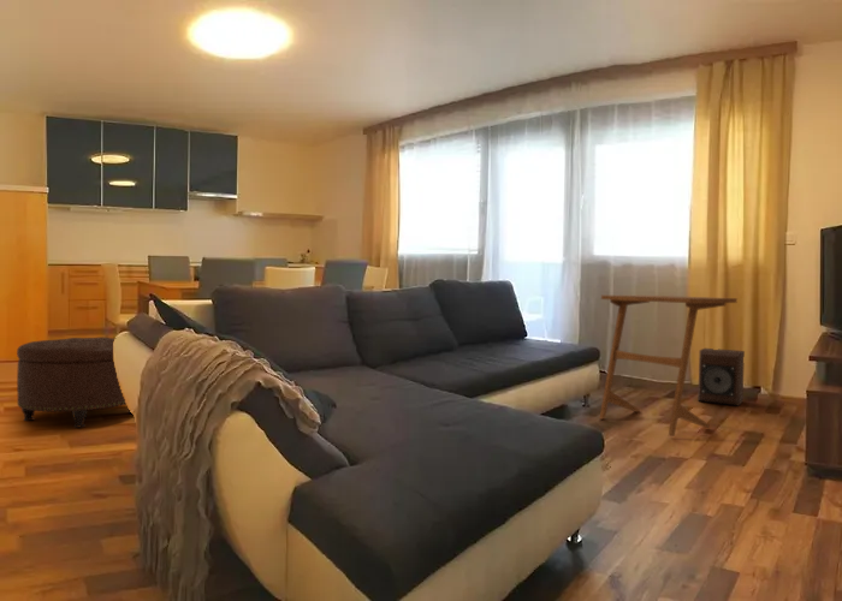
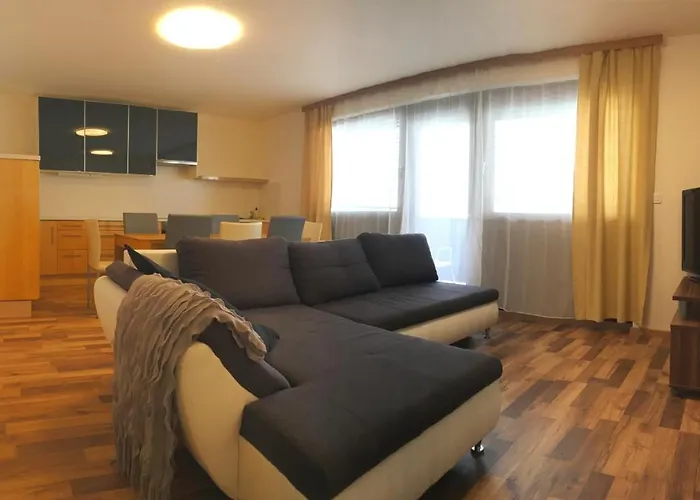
- speaker (719, 376)
- side table (662, 359)
- ottoman (82, 379)
